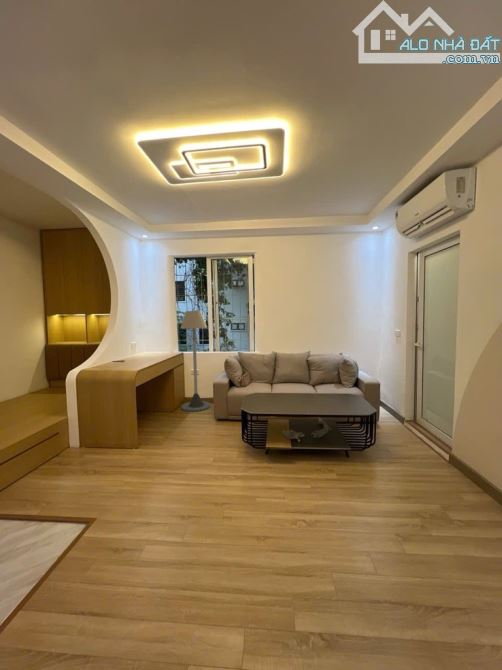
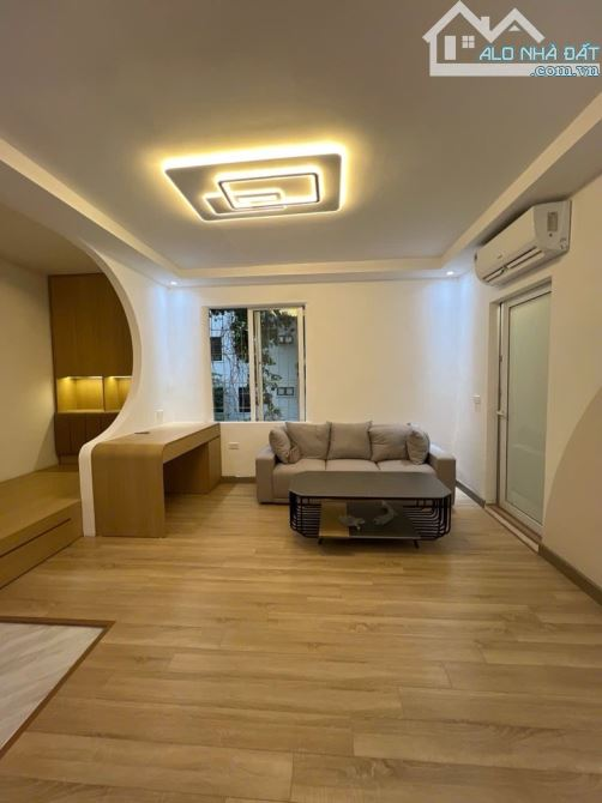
- floor lamp (194, 359)
